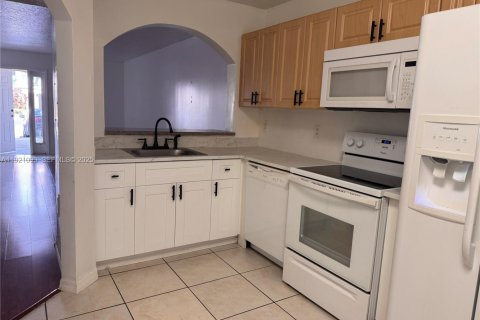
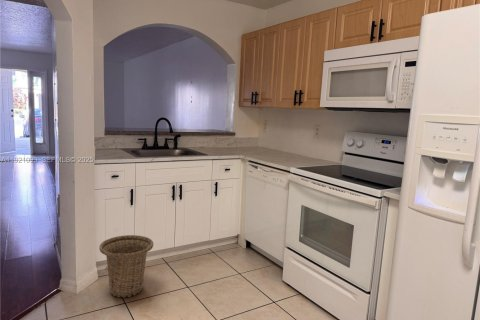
+ basket (126, 266)
